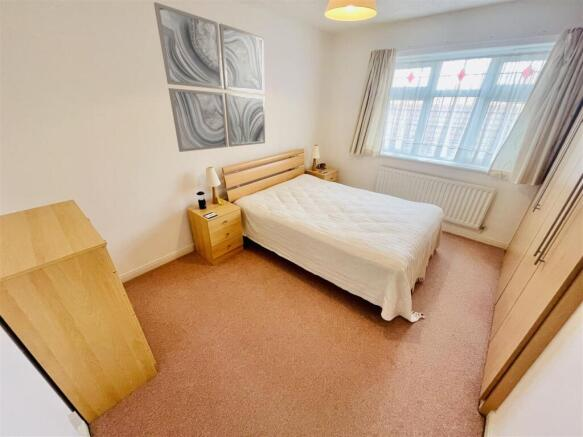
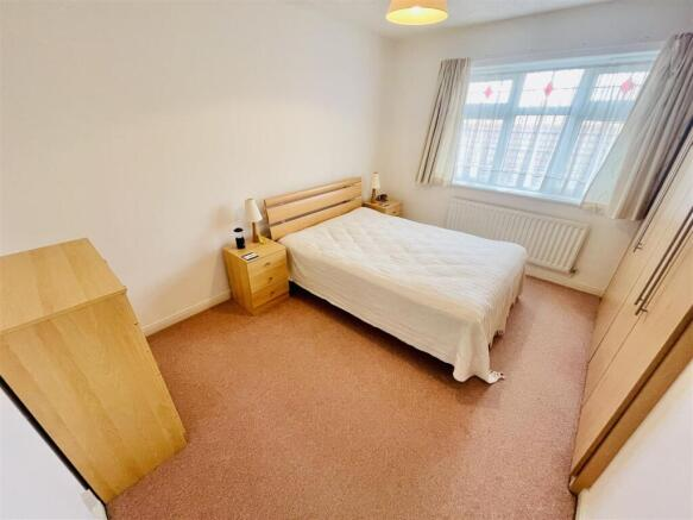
- wall art (224, 89)
